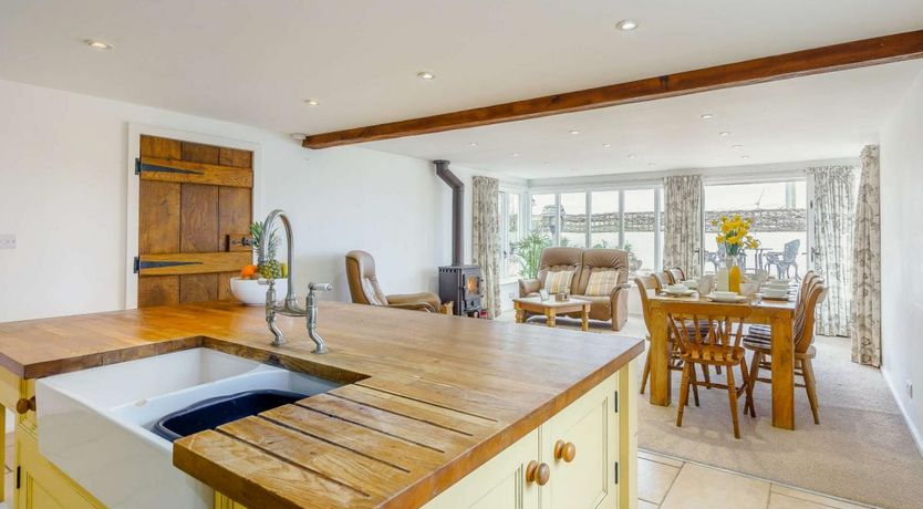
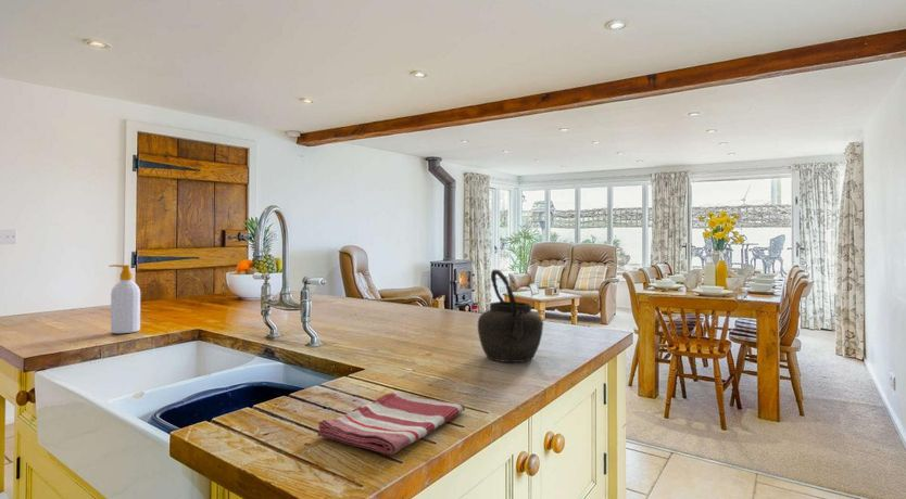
+ kettle (508, 315)
+ soap bottle (124, 297)
+ dish towel (395, 417)
